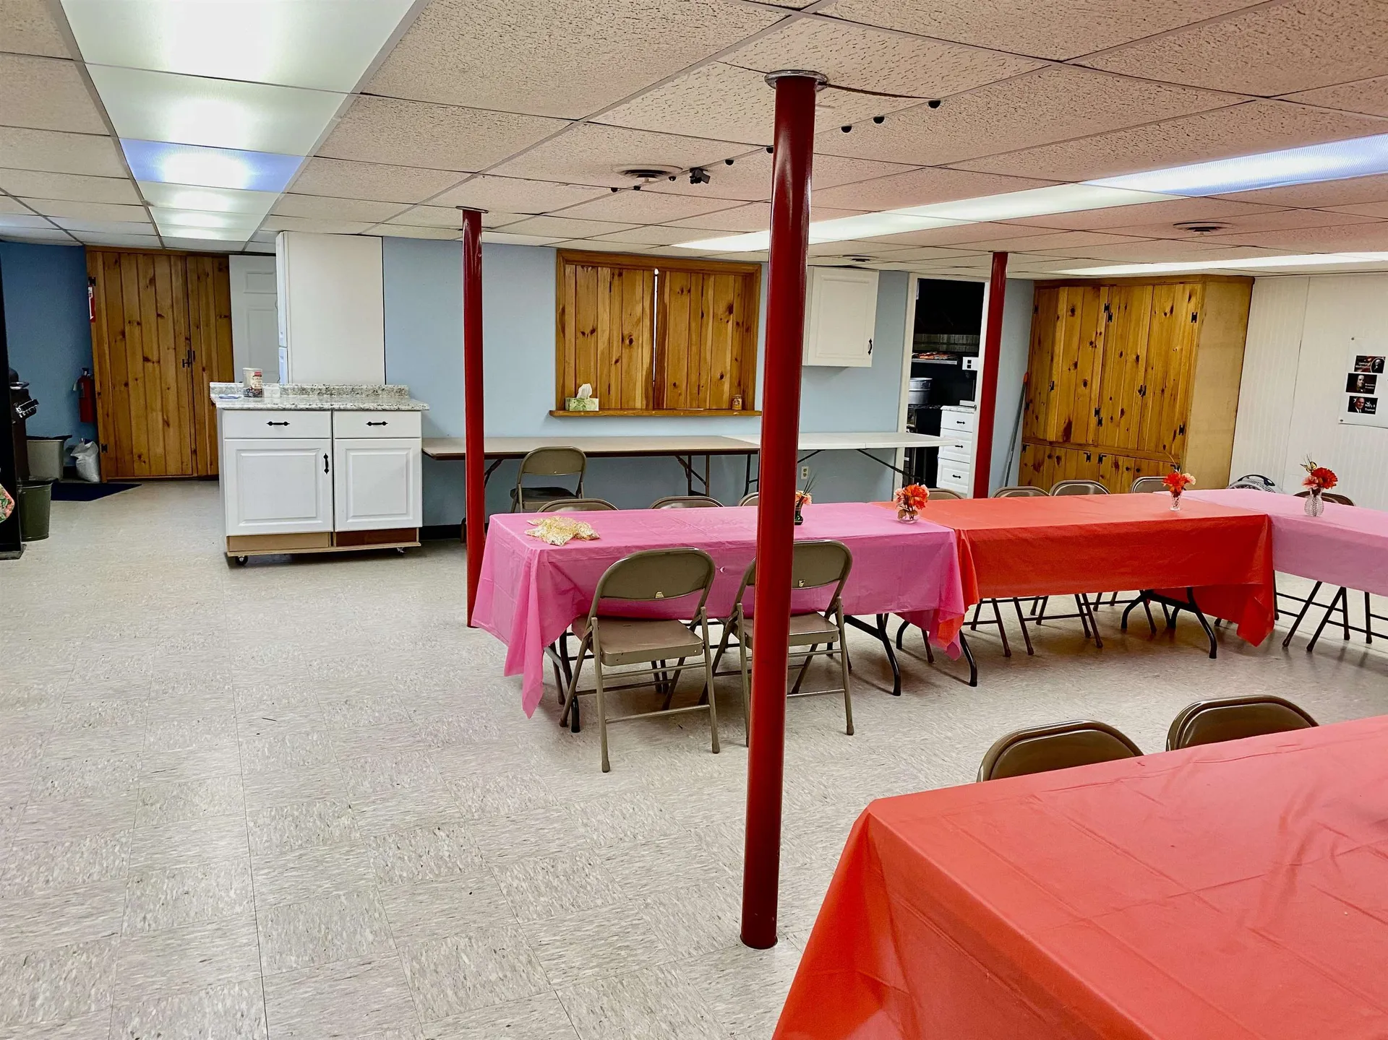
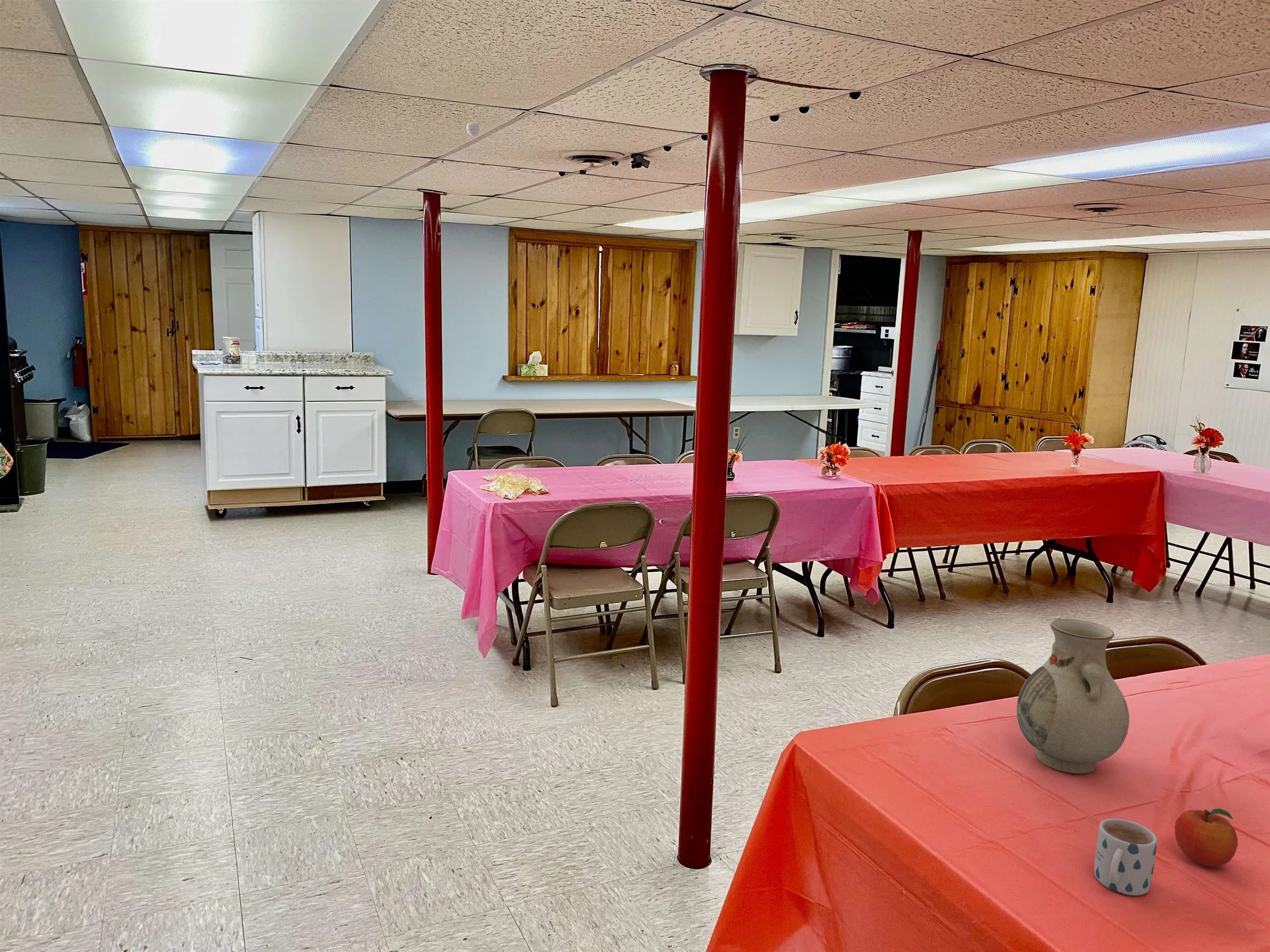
+ vase (1074, 695)
+ mug (1122, 860)
+ fruit (1206, 833)
+ smoke detector (474, 130)
